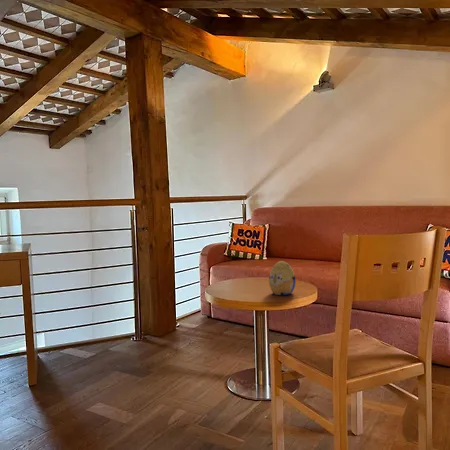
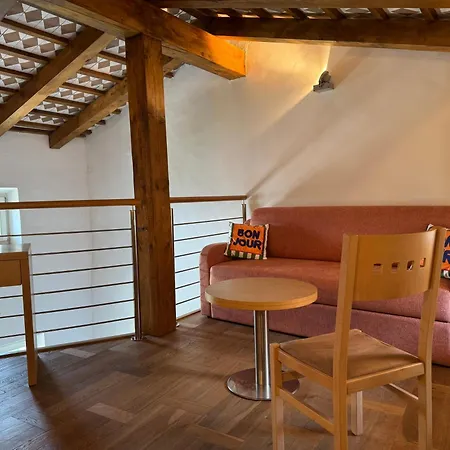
- decorative egg (282, 277)
